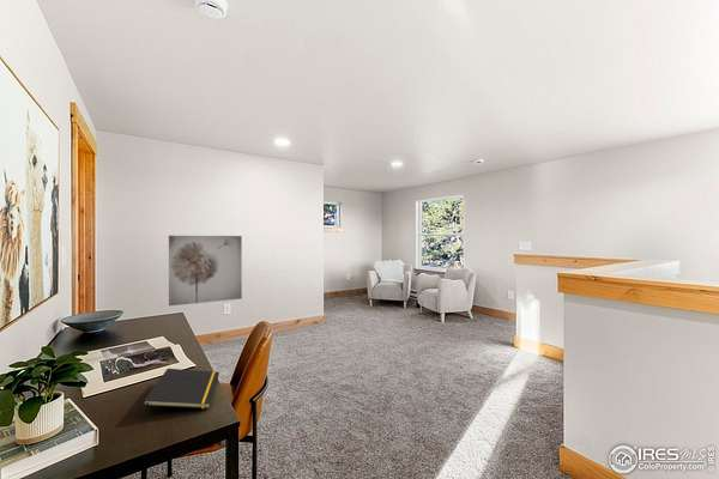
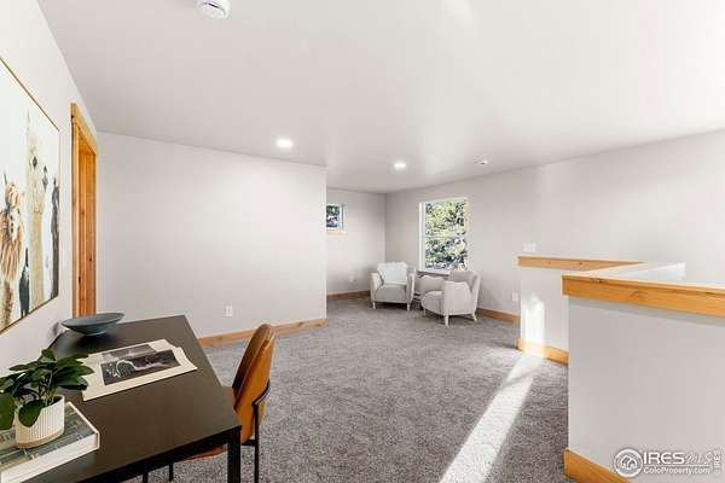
- notepad (186, 386)
- wall art (206, 268)
